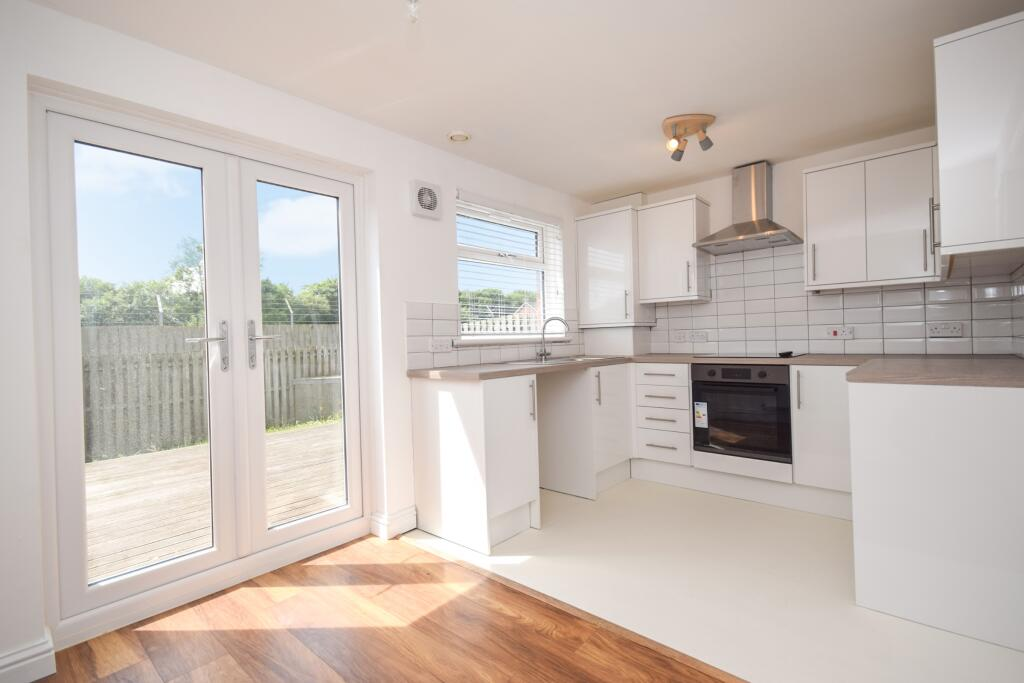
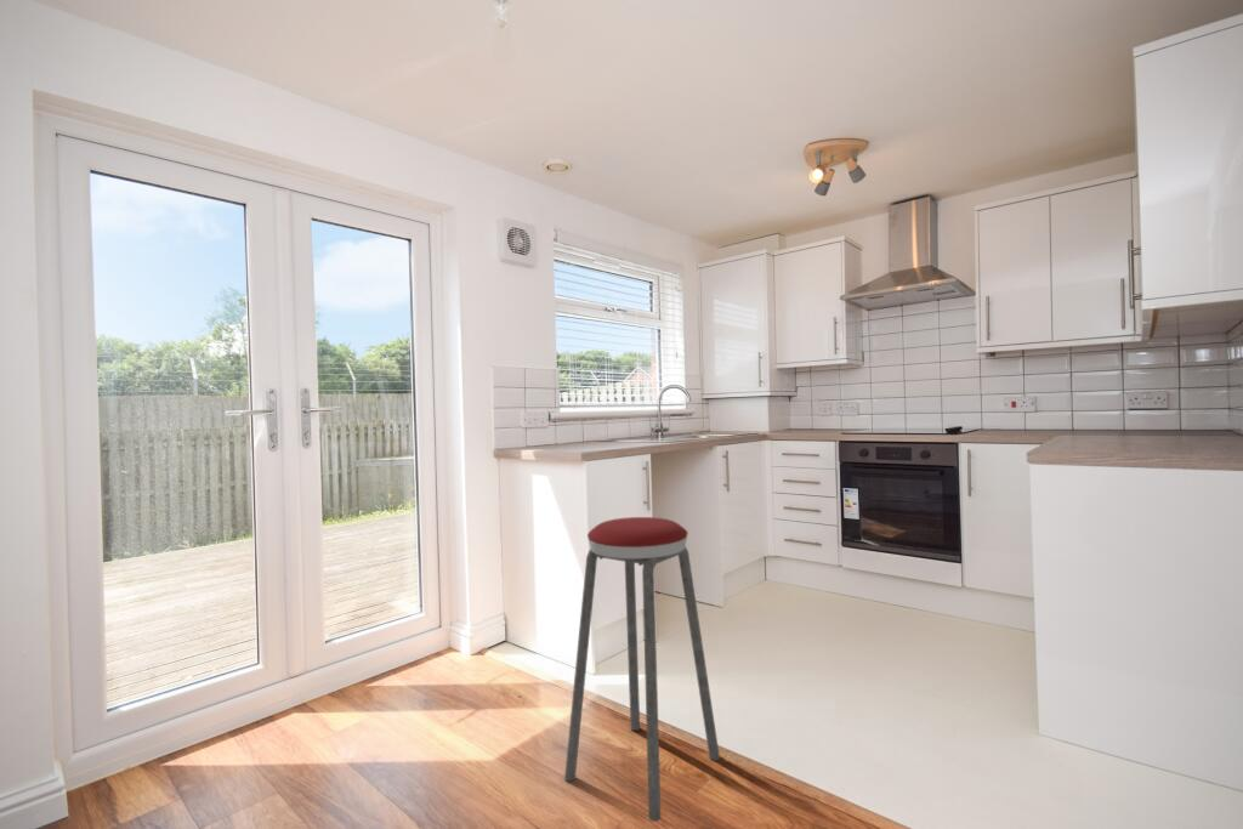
+ music stool (636, 645)
